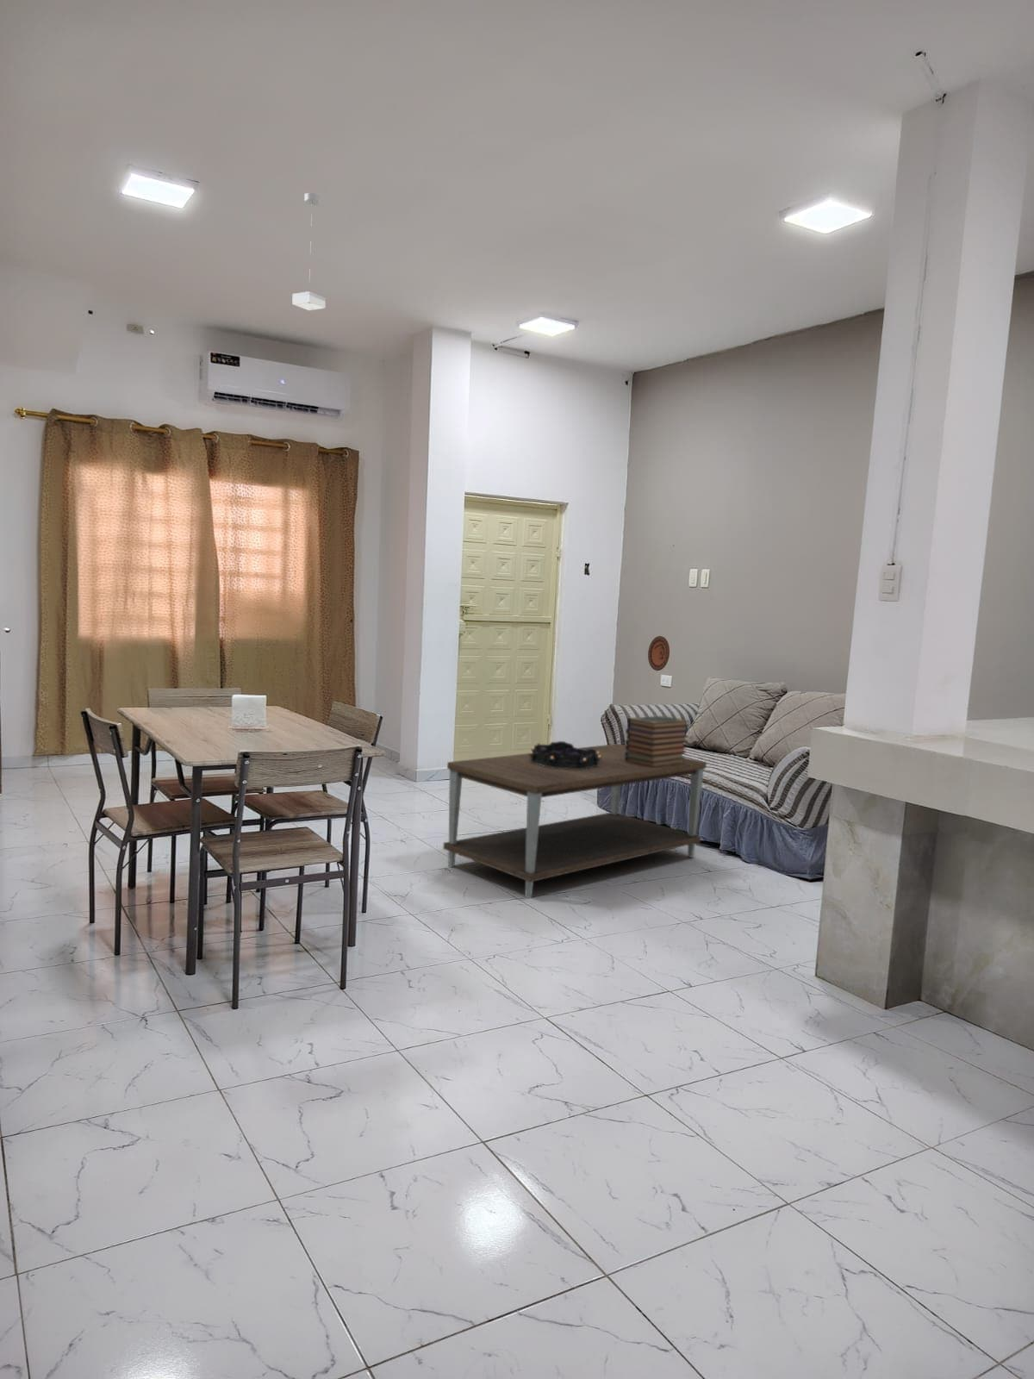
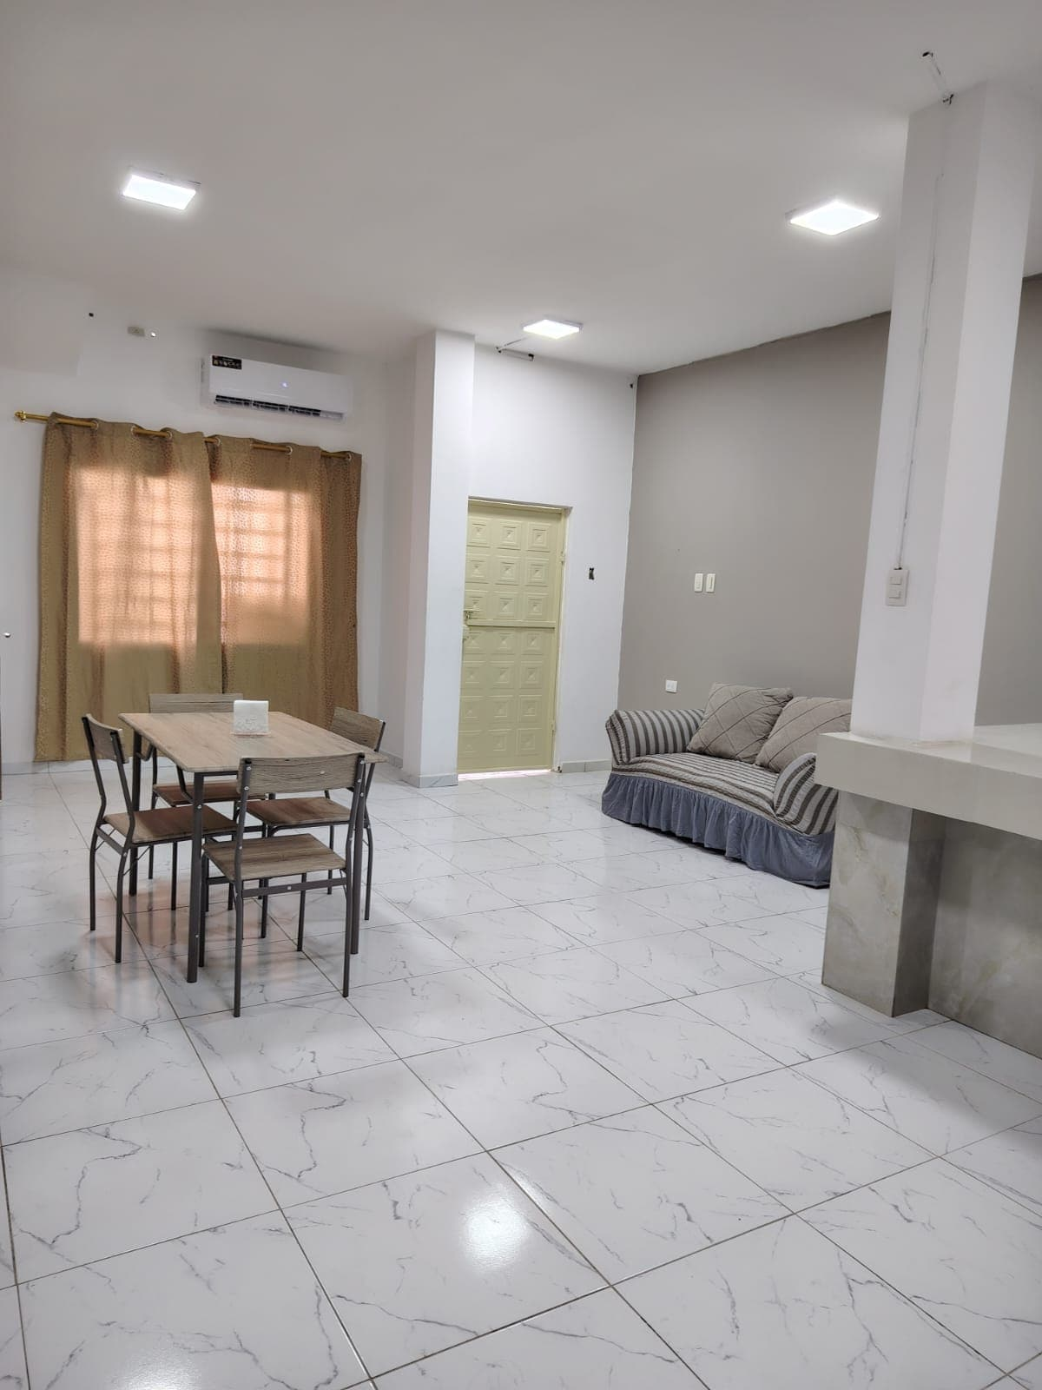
- book stack (657, 741)
- pendant lamp (311, 251)
- decorative bowl (565, 754)
- decorative plate (658, 654)
- coffee table (579, 818)
